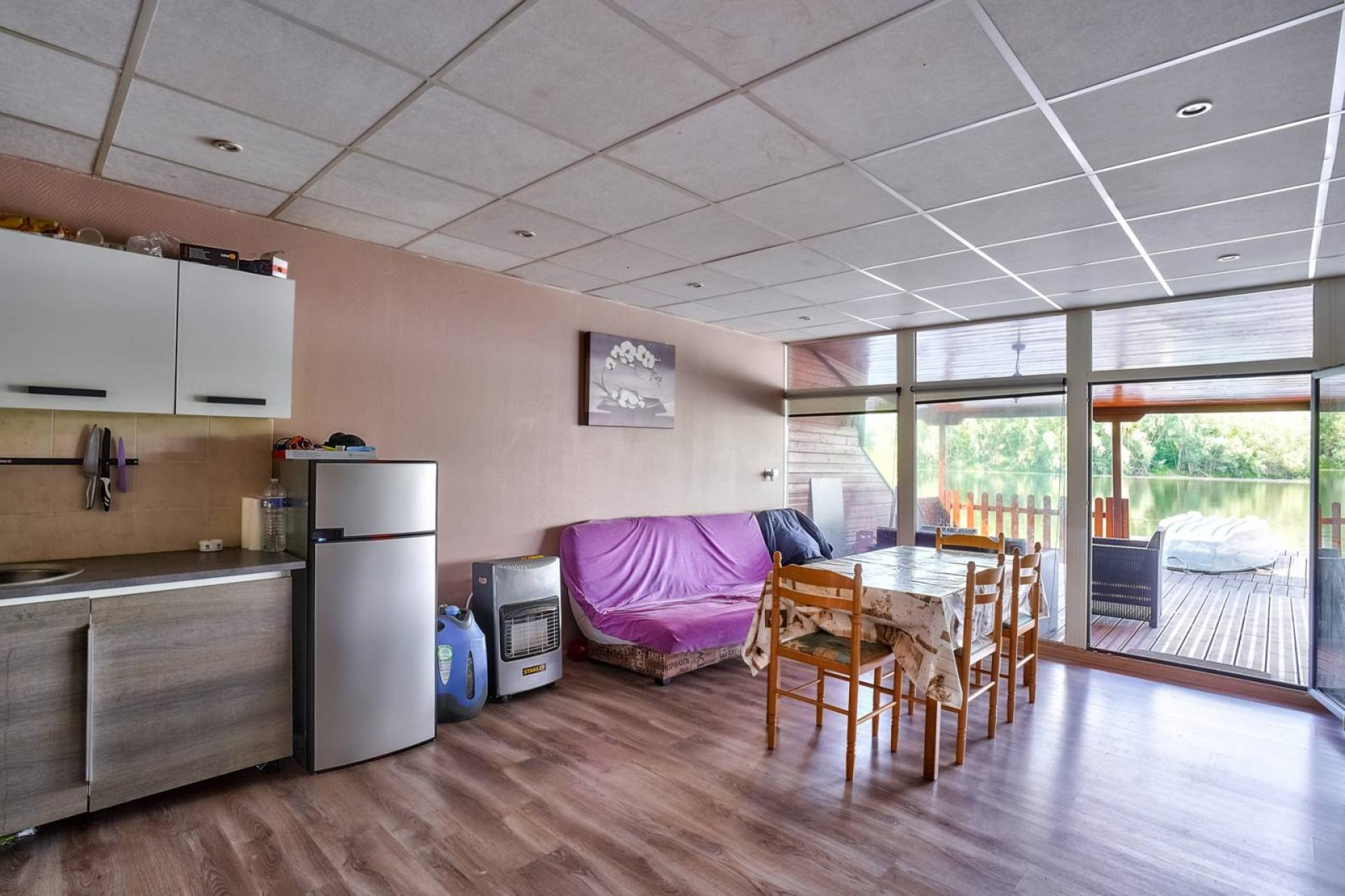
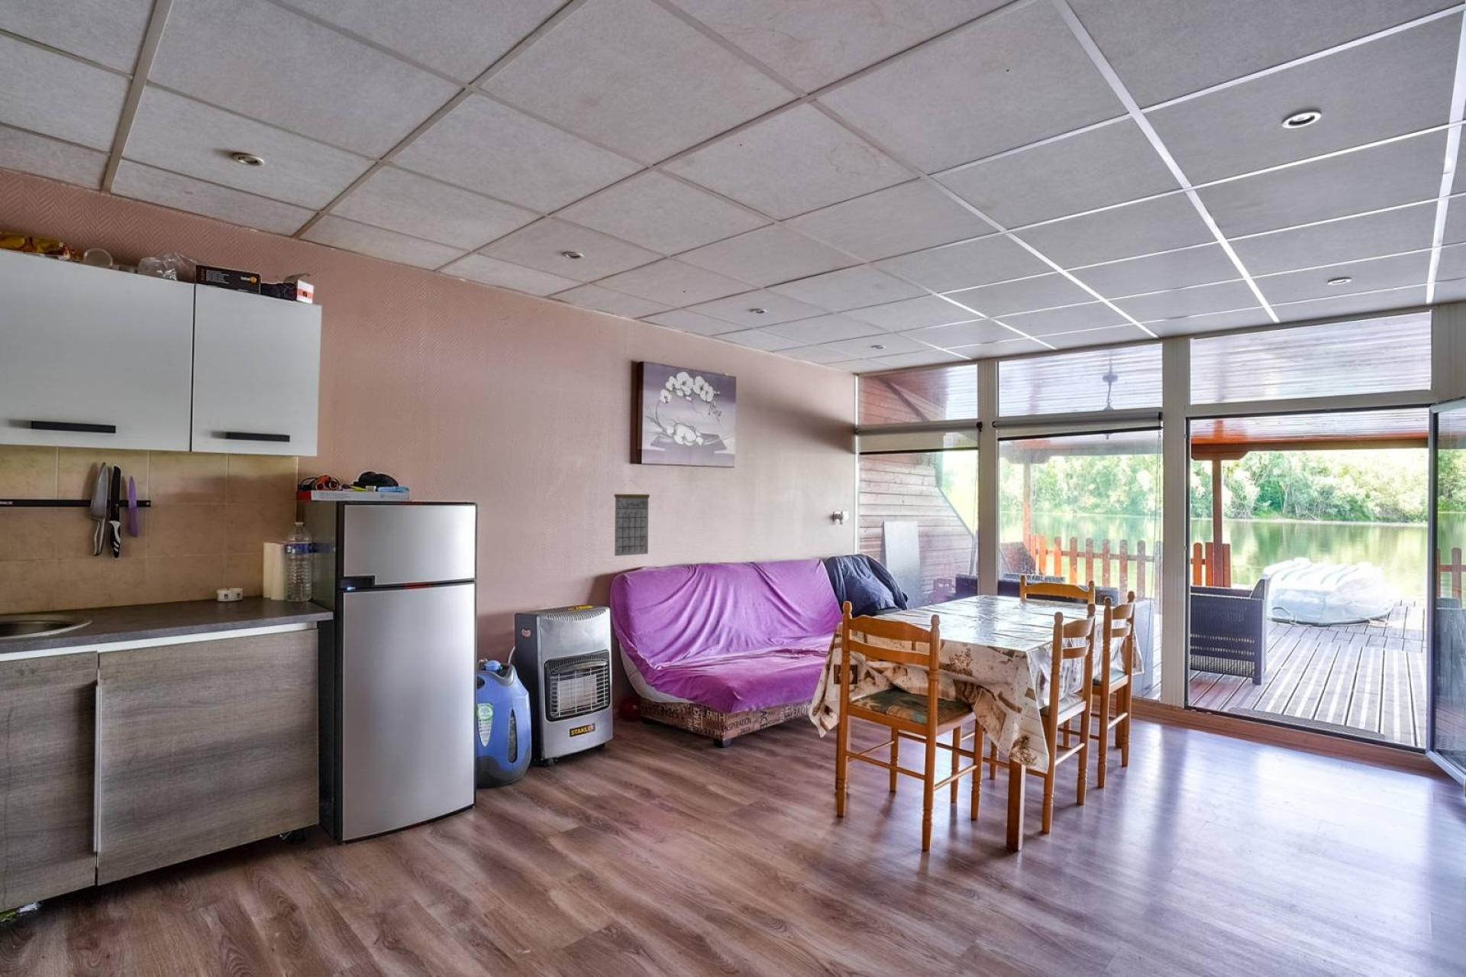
+ calendar (631, 517)
